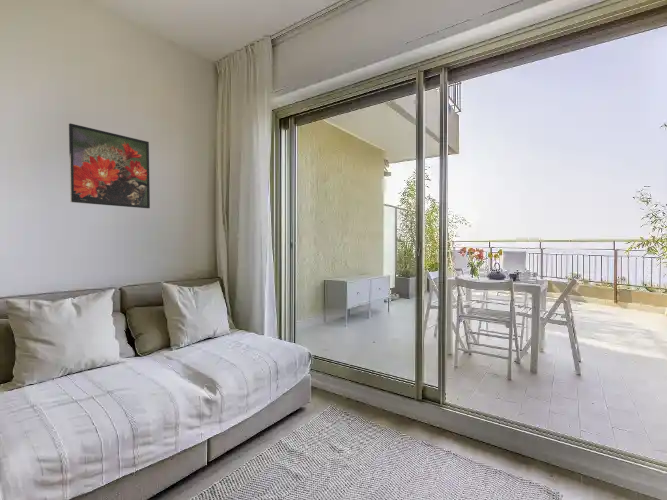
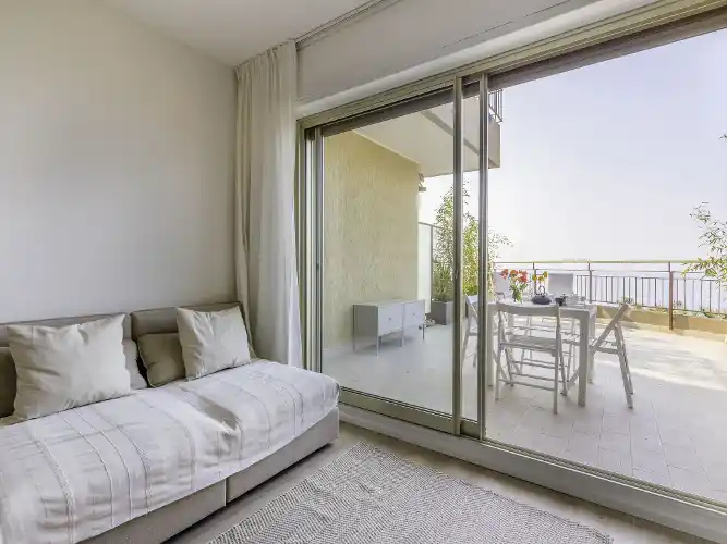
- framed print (112, 169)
